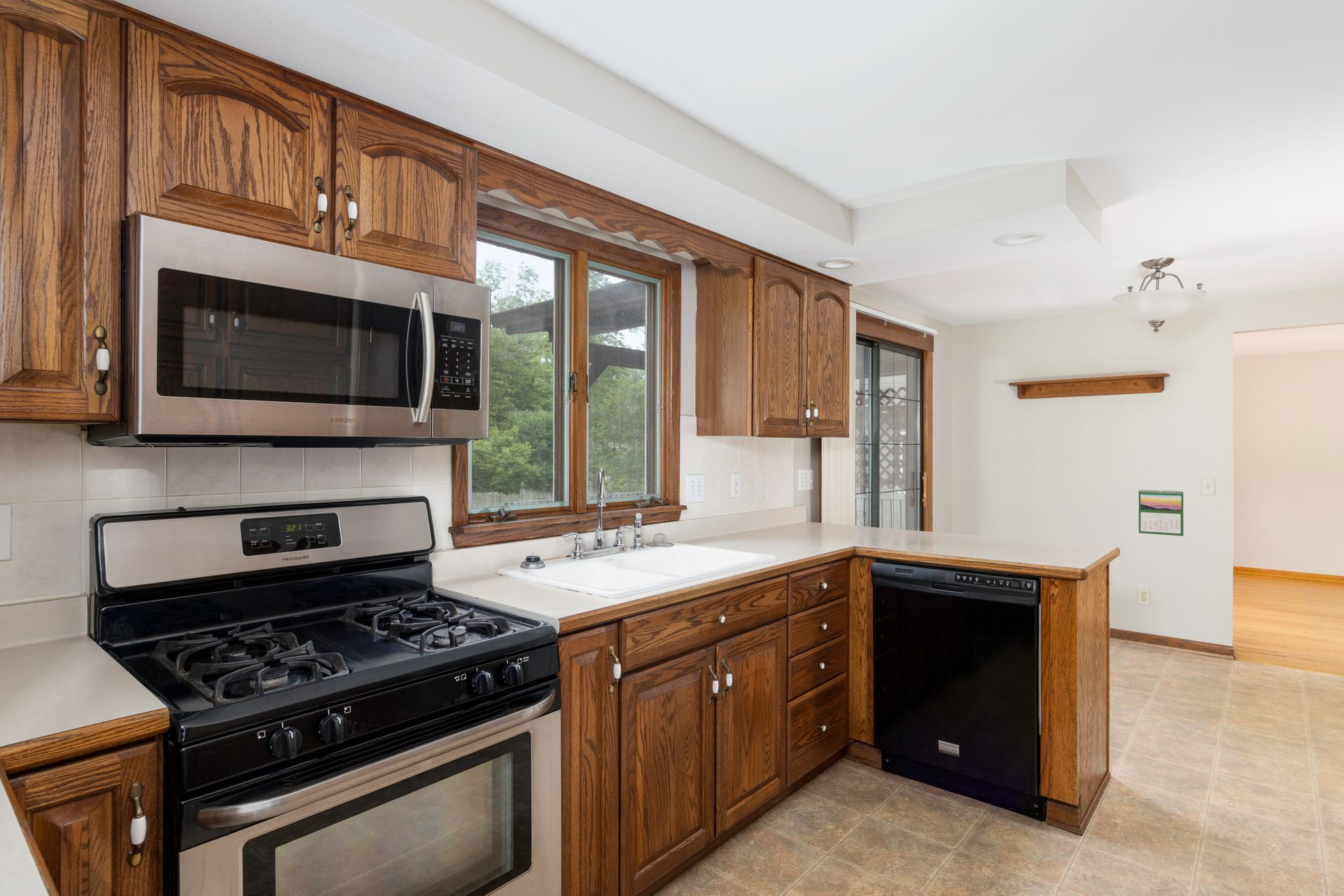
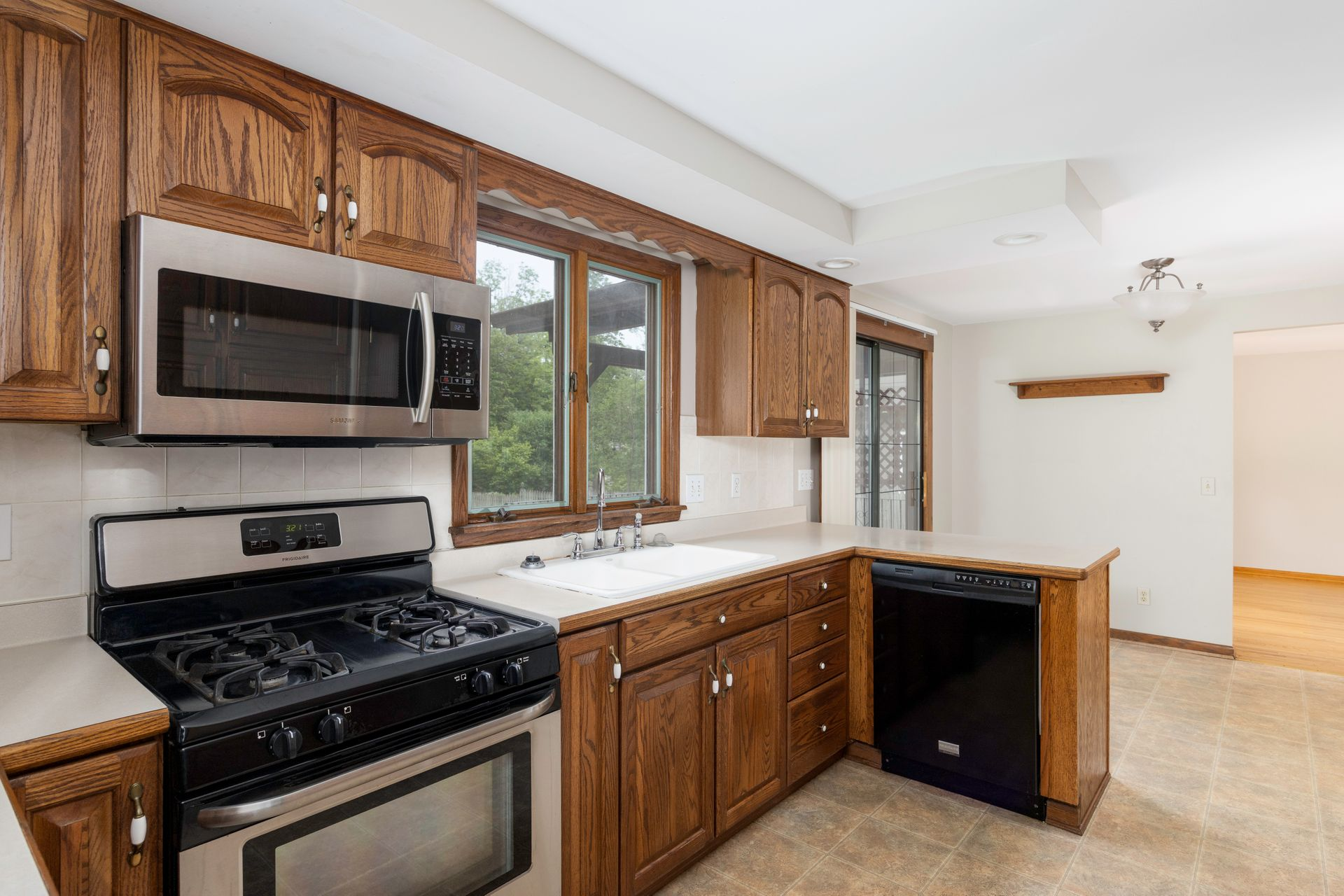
- calendar (1161, 512)
